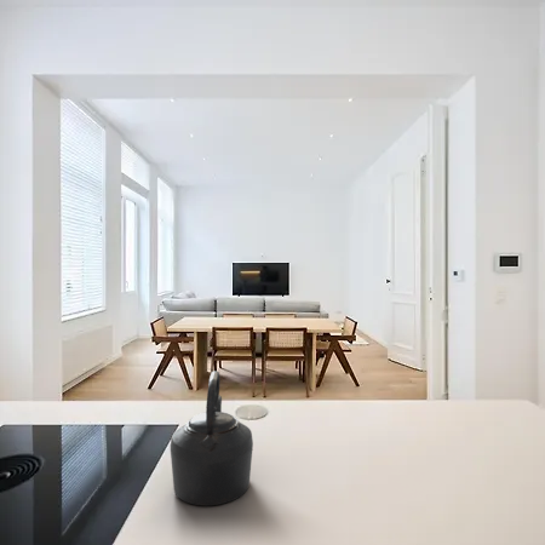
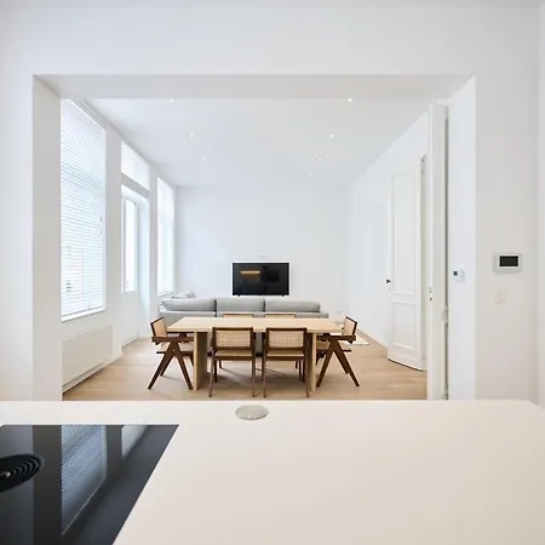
- kettle (213, 421)
